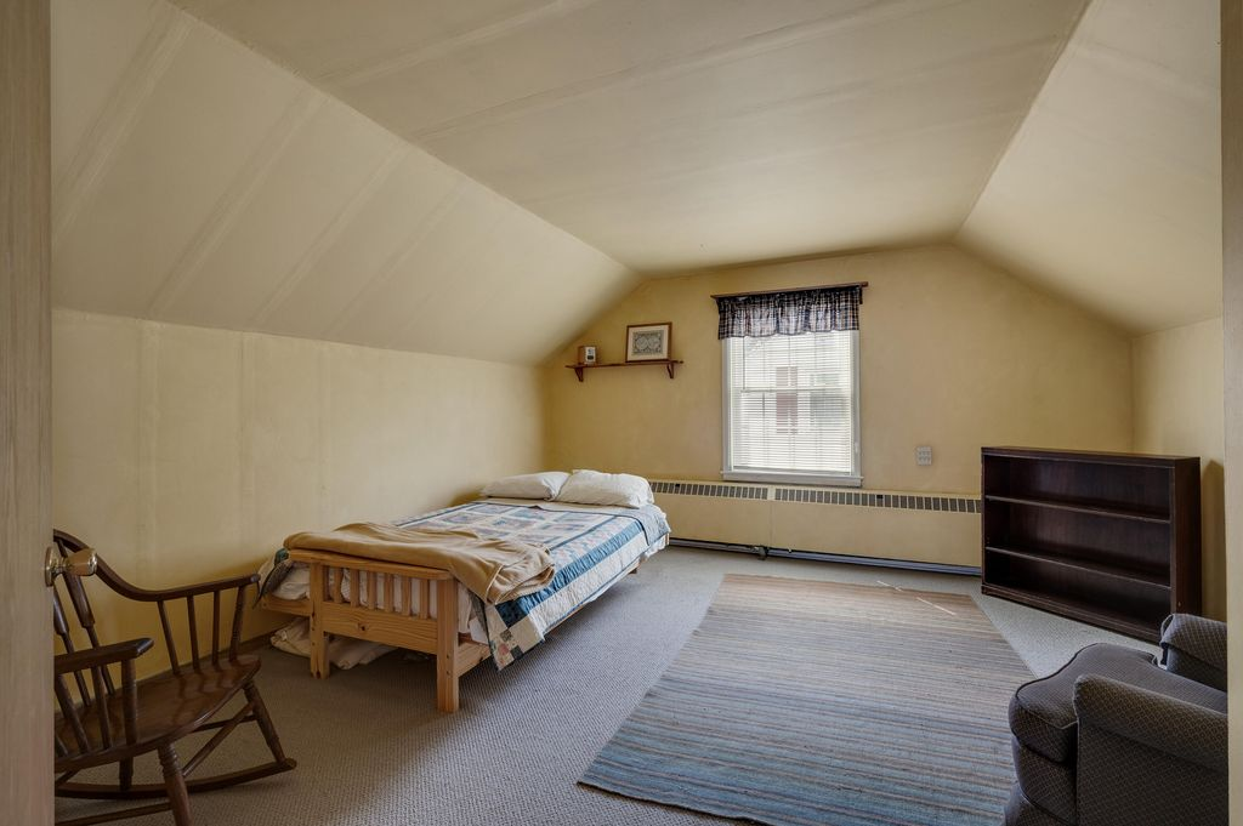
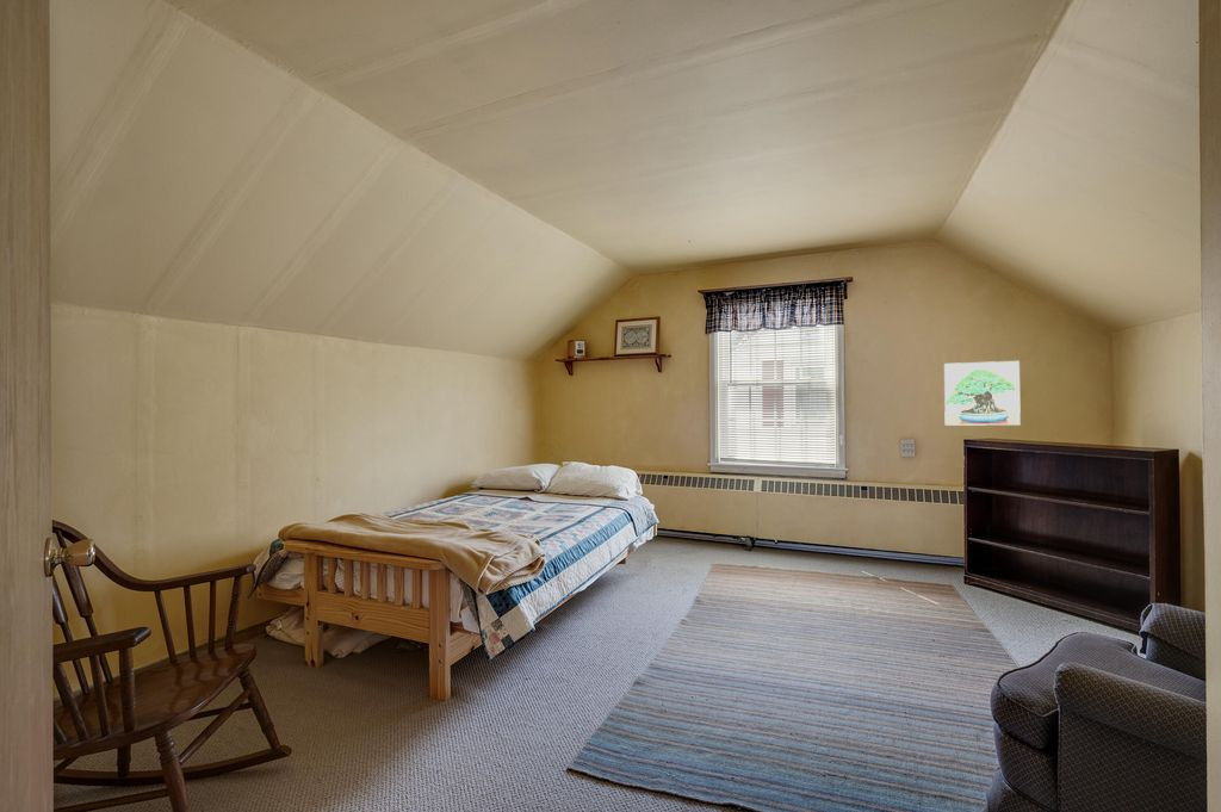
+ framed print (980, 393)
